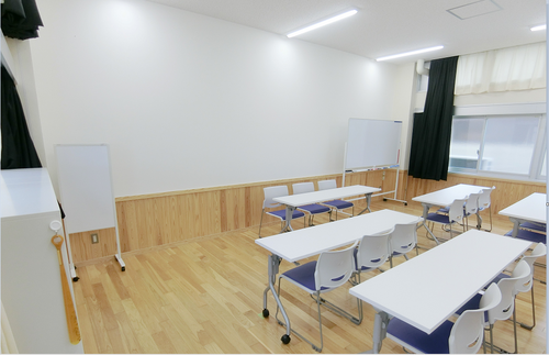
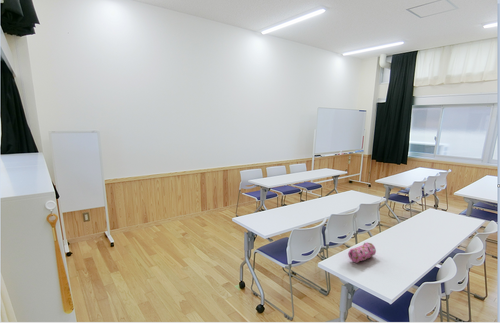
+ pencil case (362, 252)
